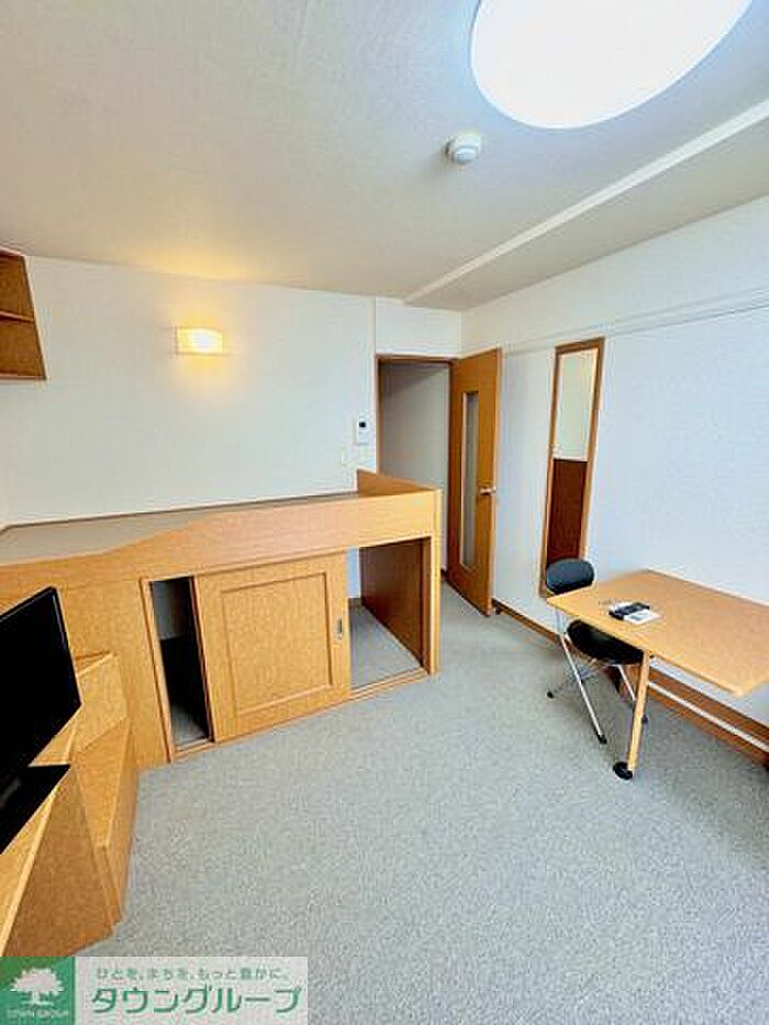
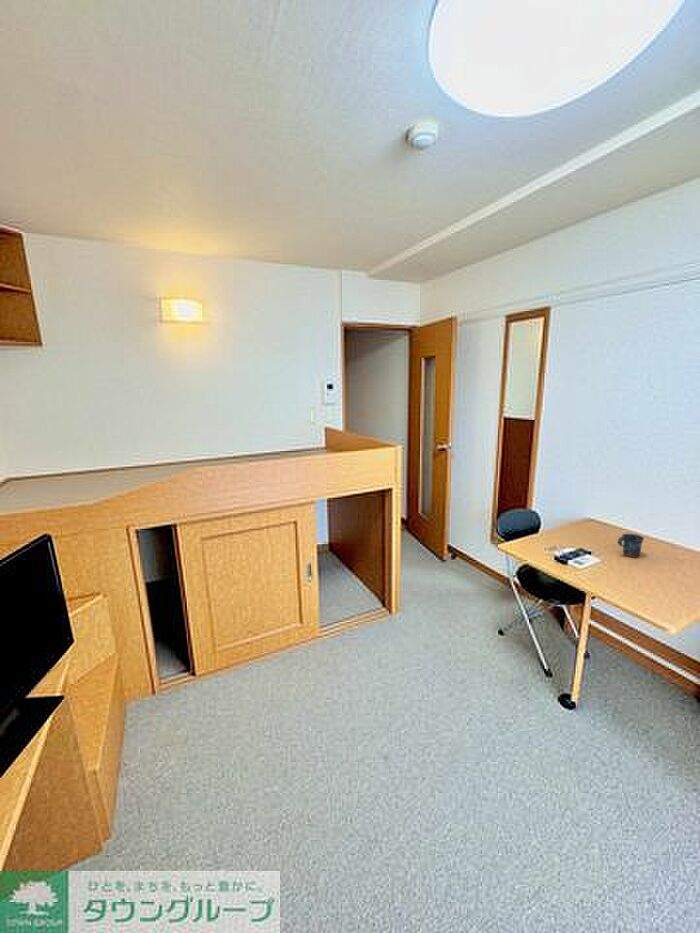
+ mug (628, 545)
